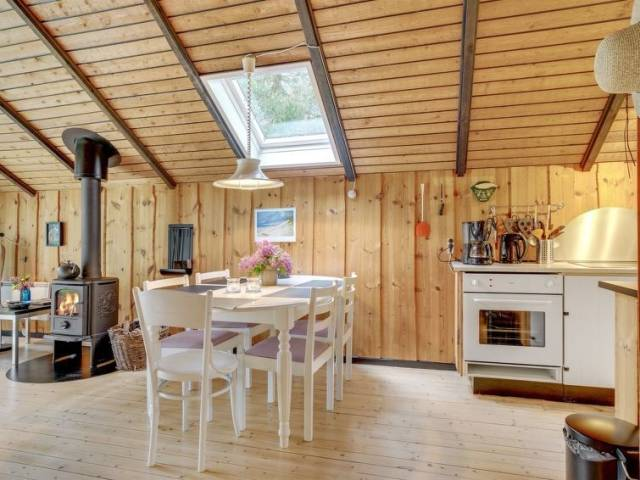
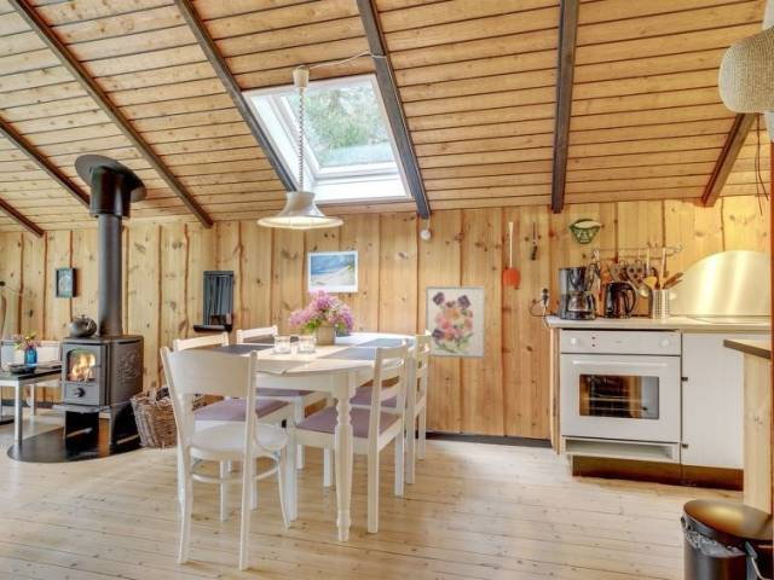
+ wall art (455, 321)
